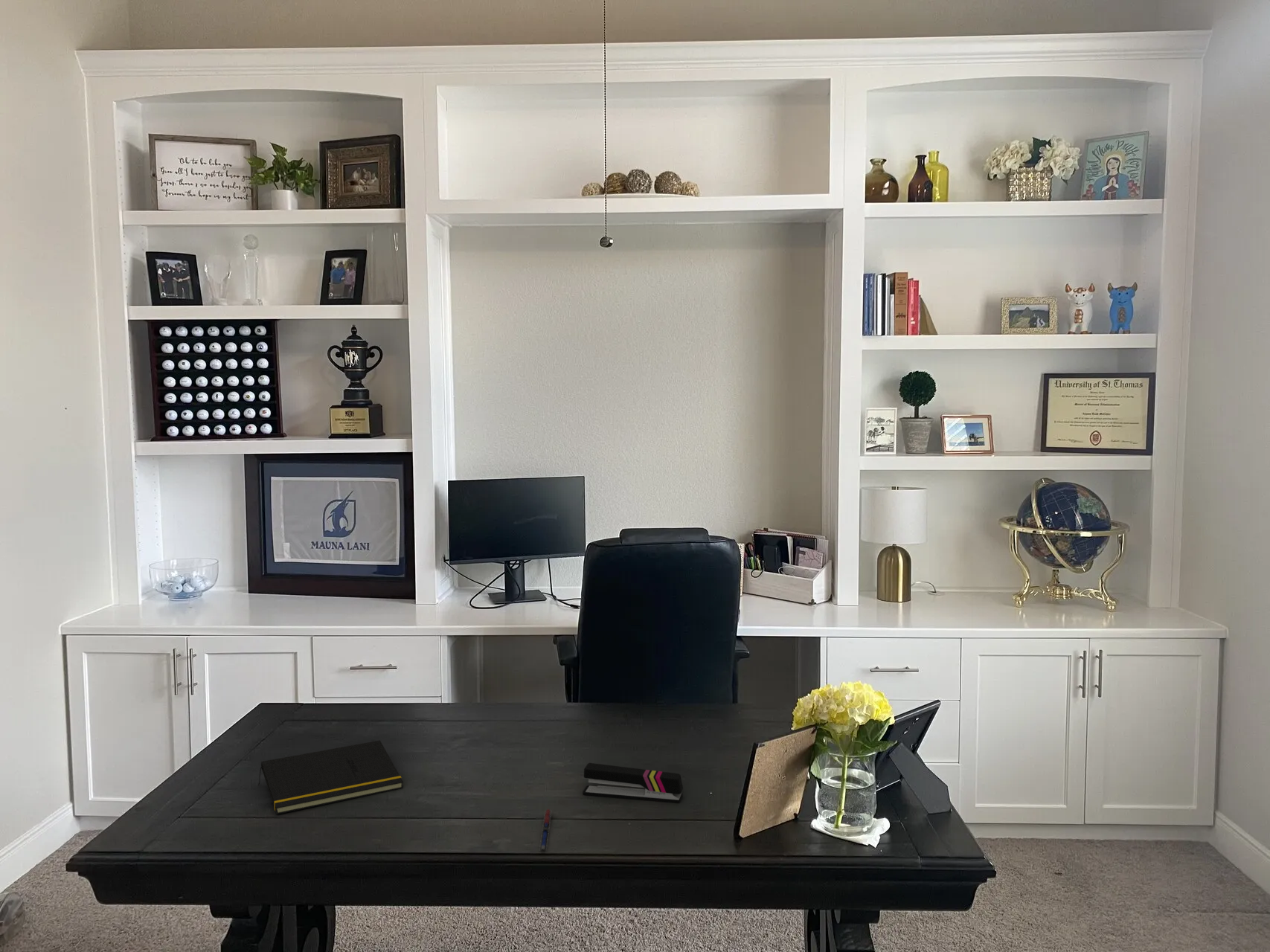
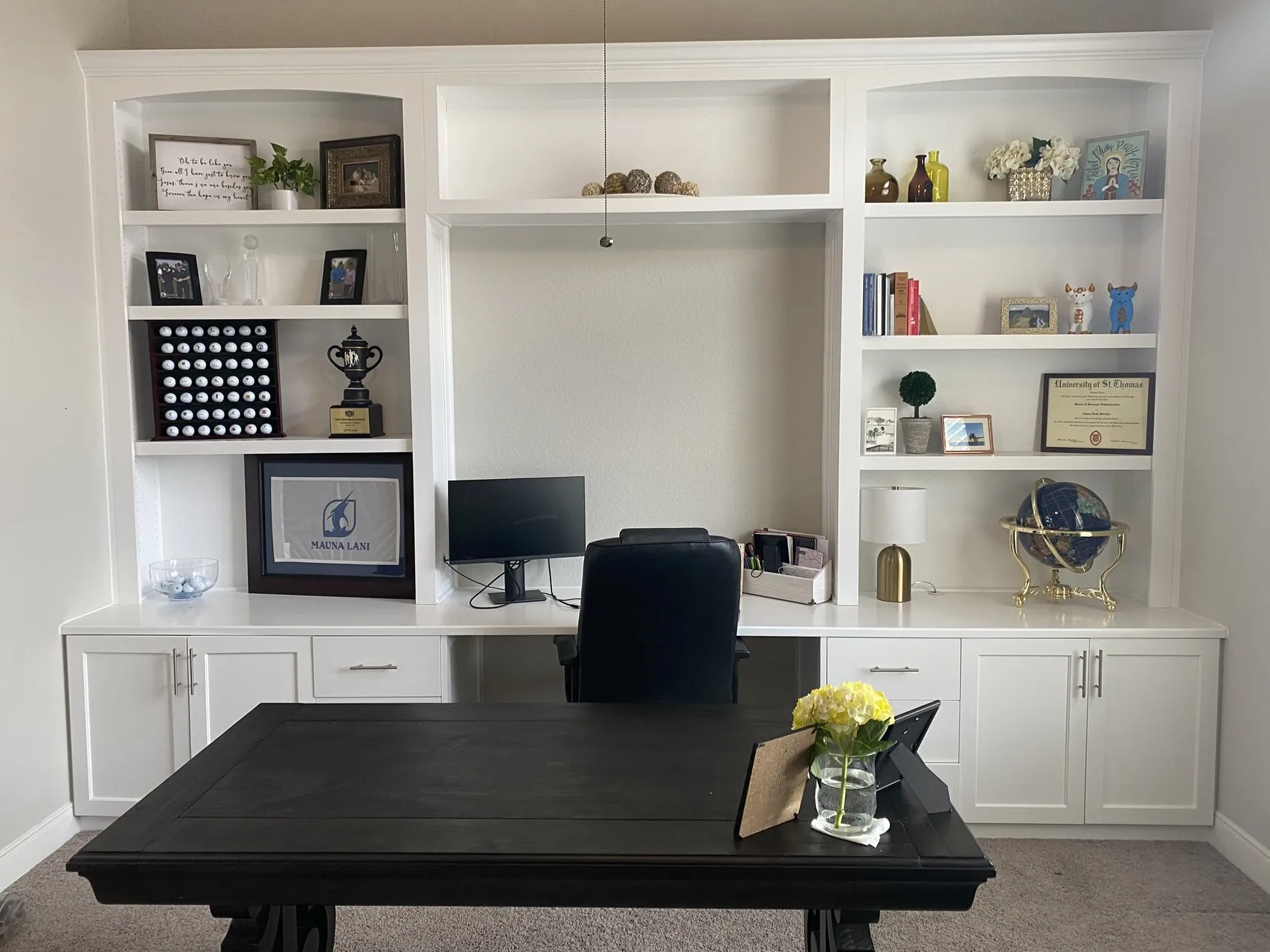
- stapler (632, 782)
- notepad (332, 774)
- pen (545, 829)
